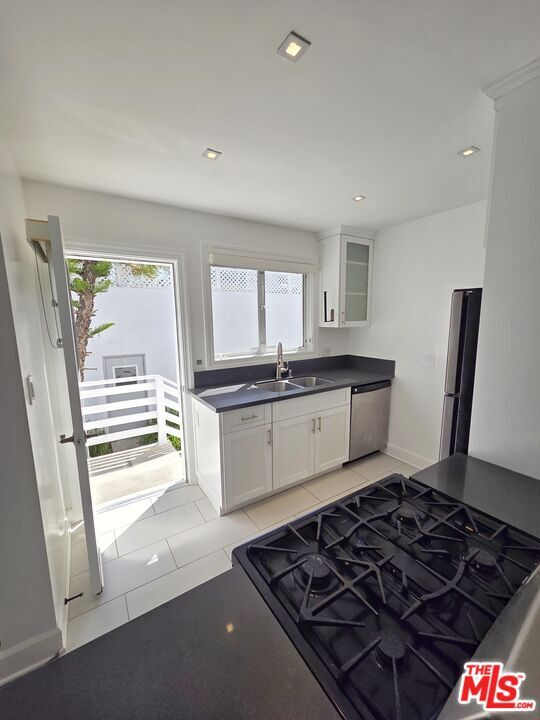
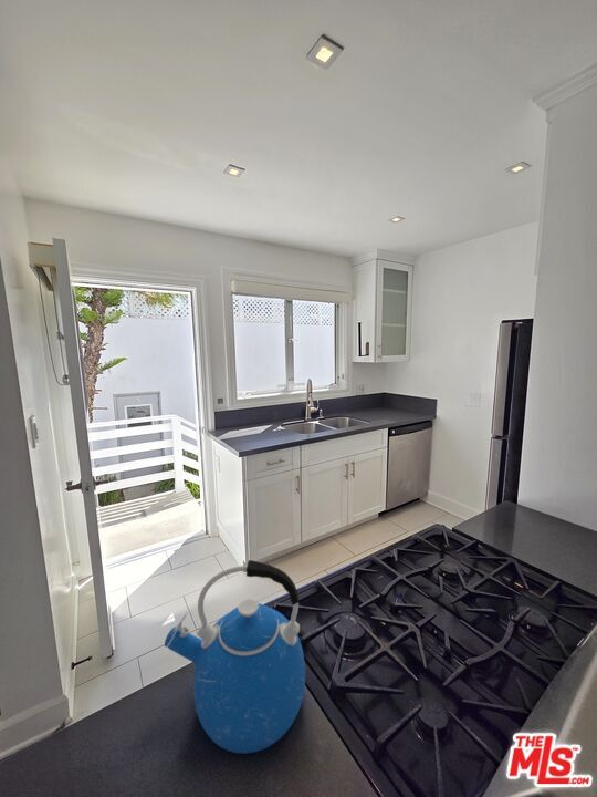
+ kettle (234, 633)
